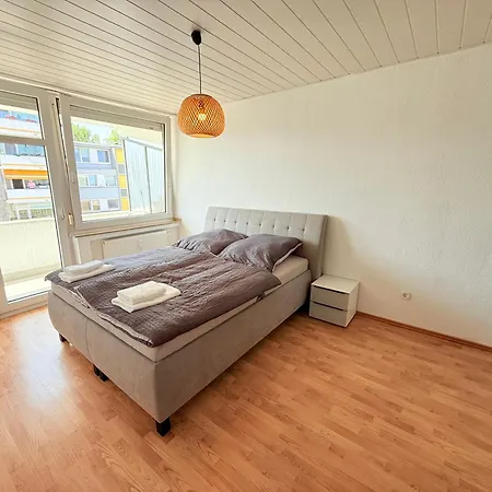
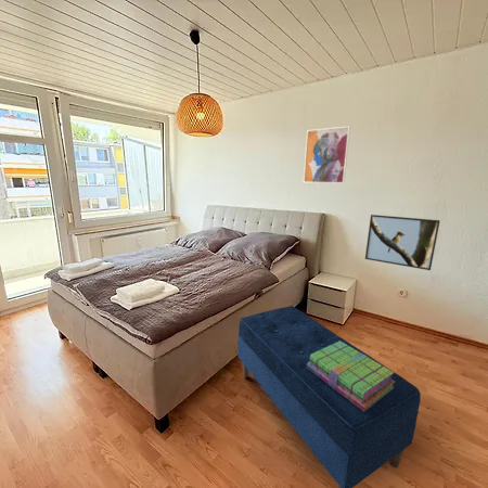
+ stack of books (349, 370)
+ wall art (324, 156)
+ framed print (399, 241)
+ bench (309, 380)
